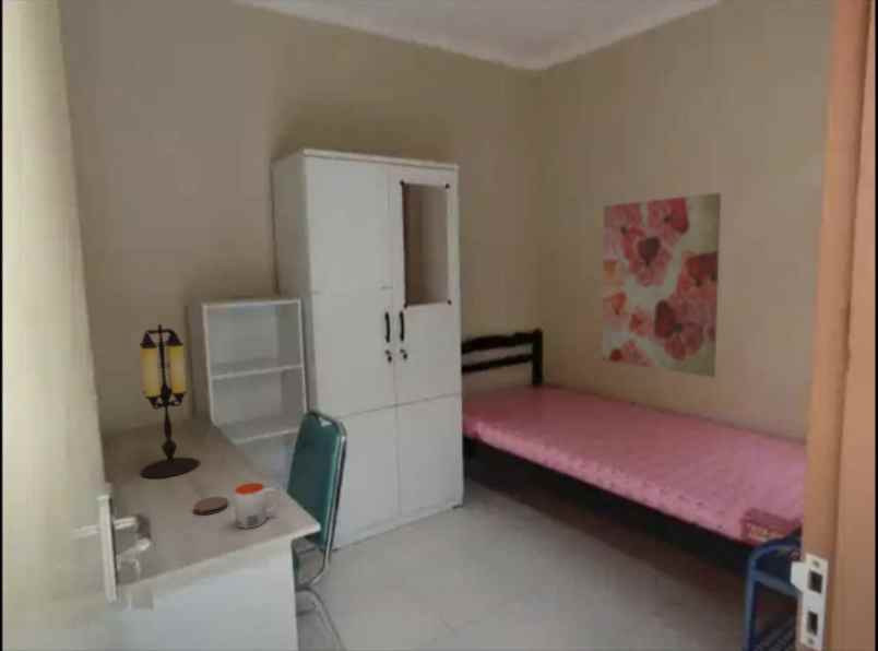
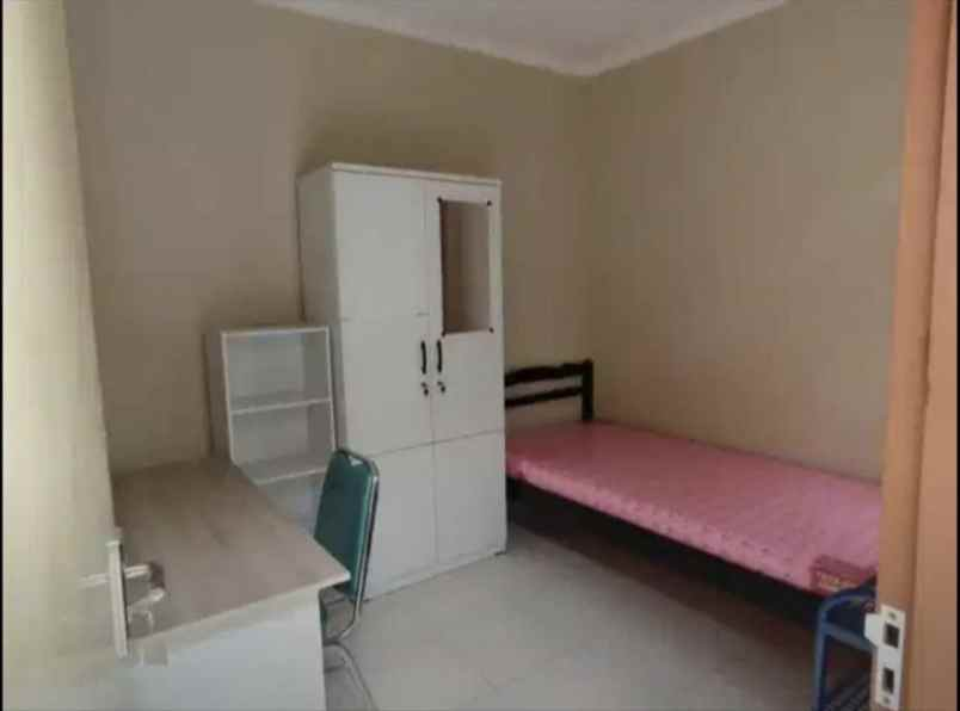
- mug (257, 502)
- coaster (211, 505)
- table lamp (165, 396)
- wall art (655, 285)
